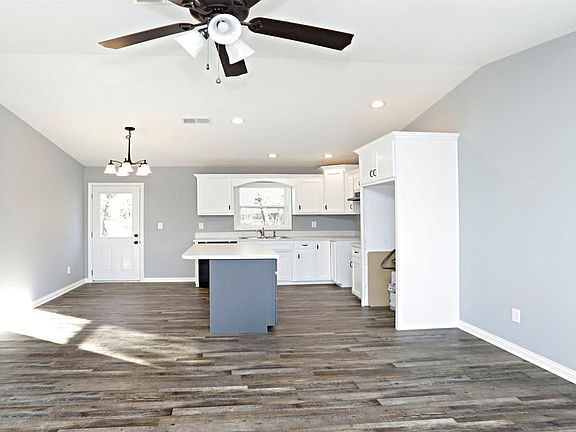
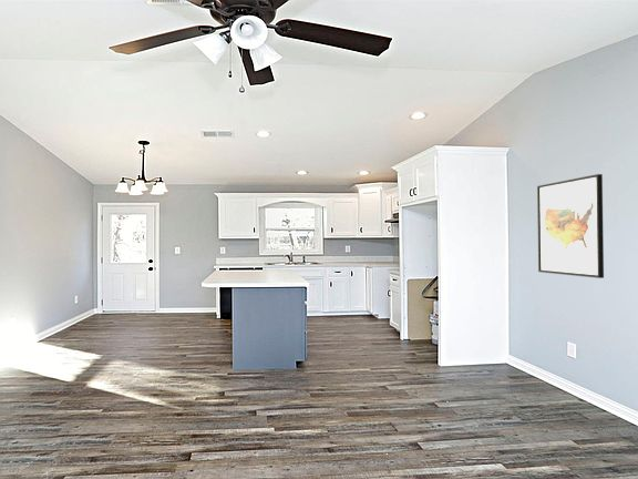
+ wall art (567, 227)
